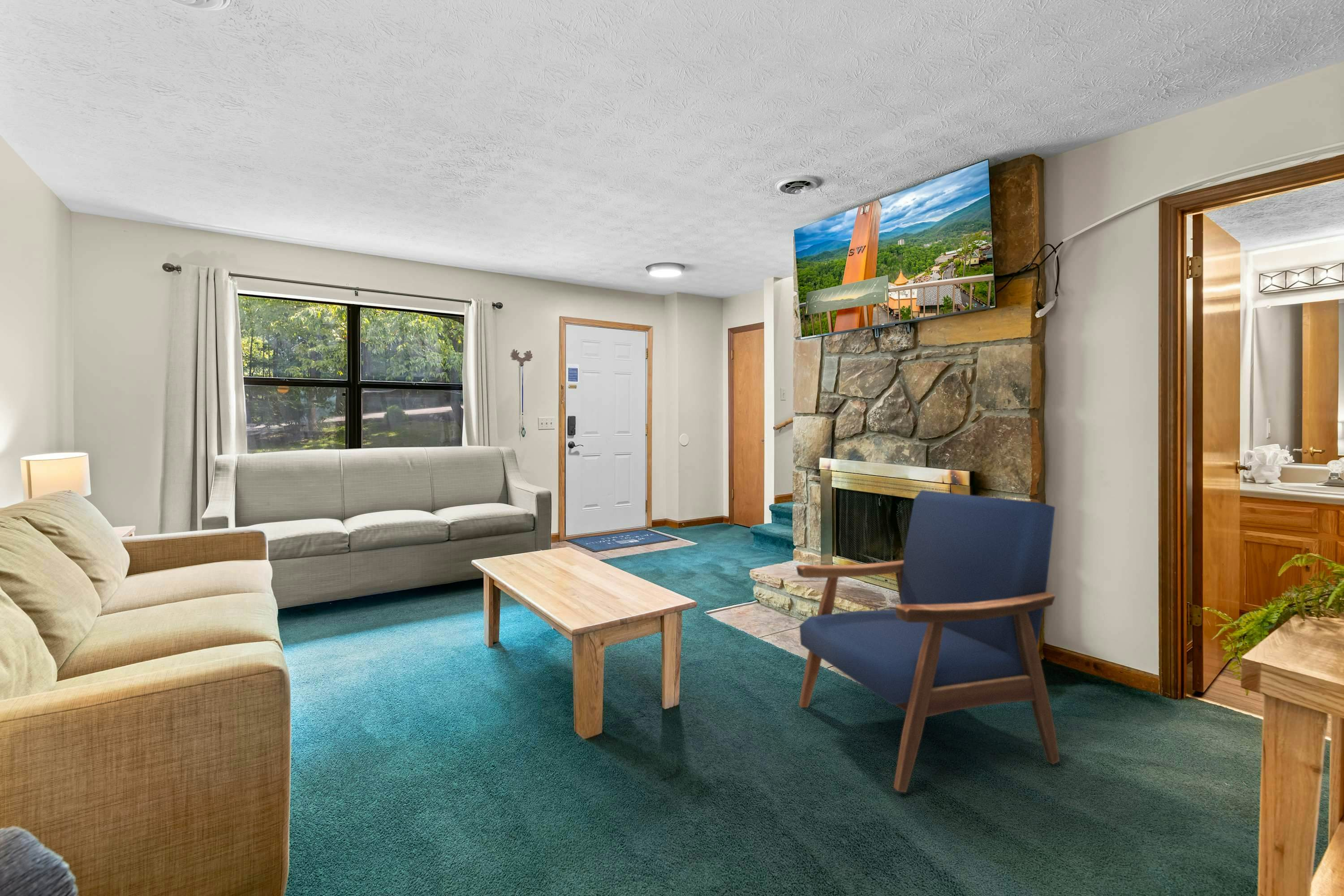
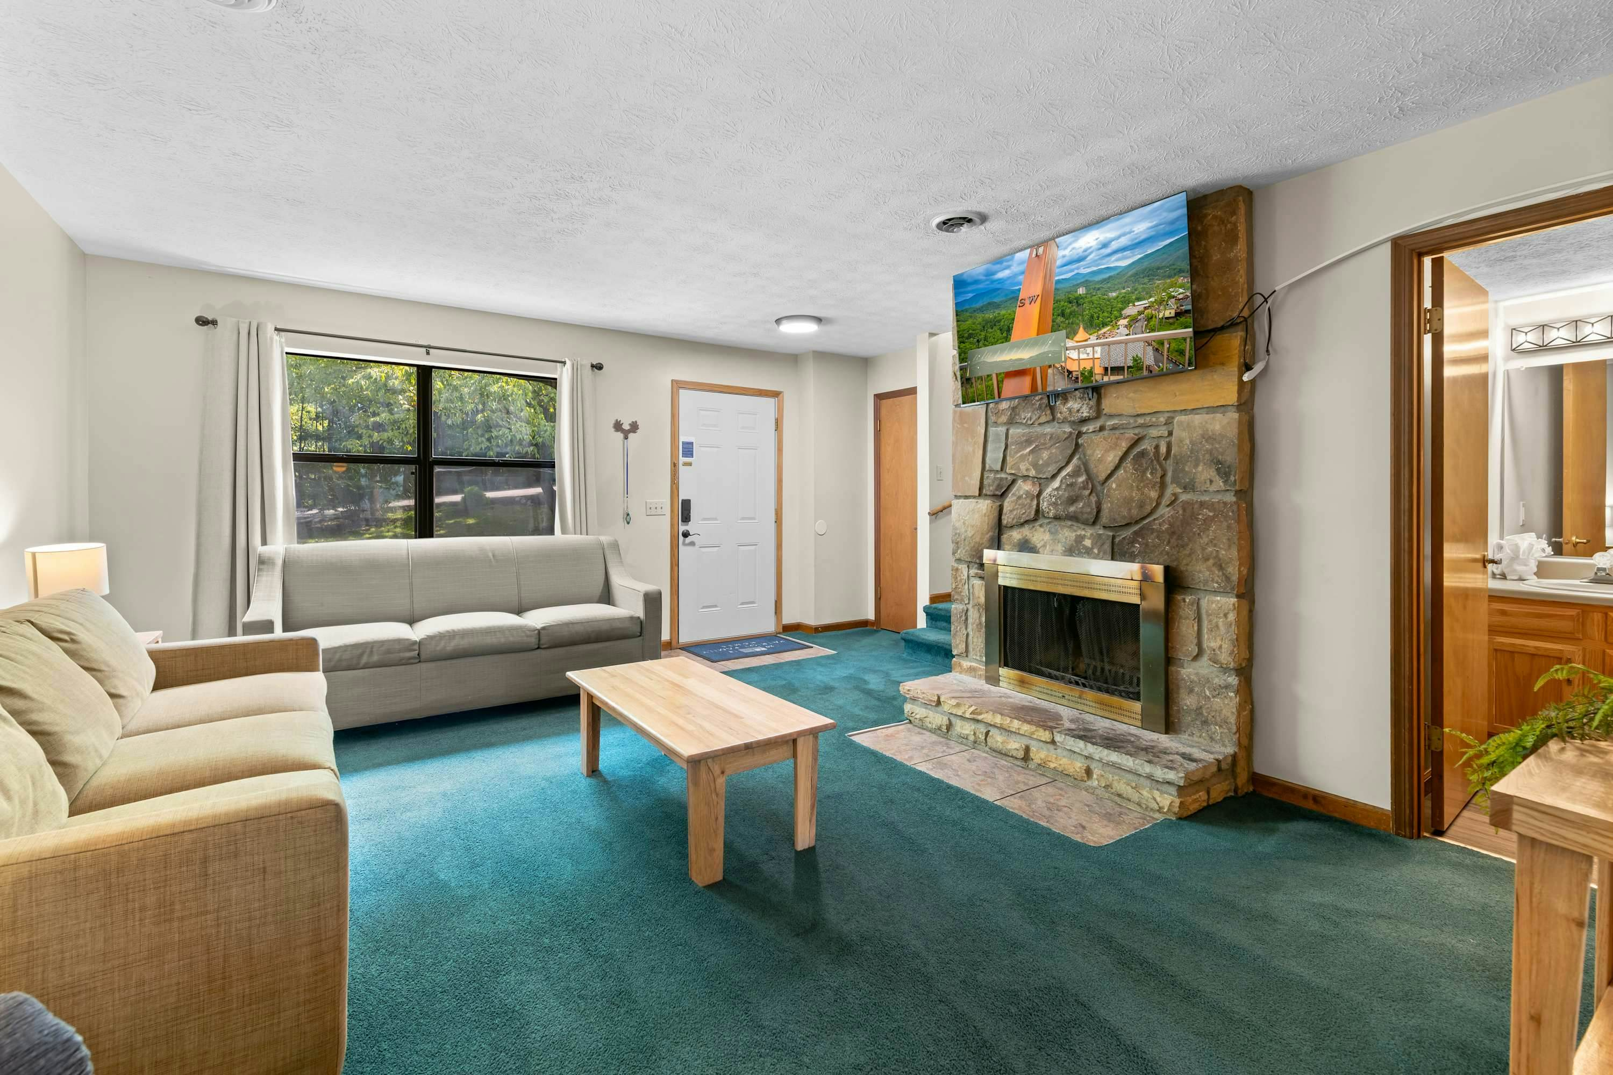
- armchair (918, 615)
